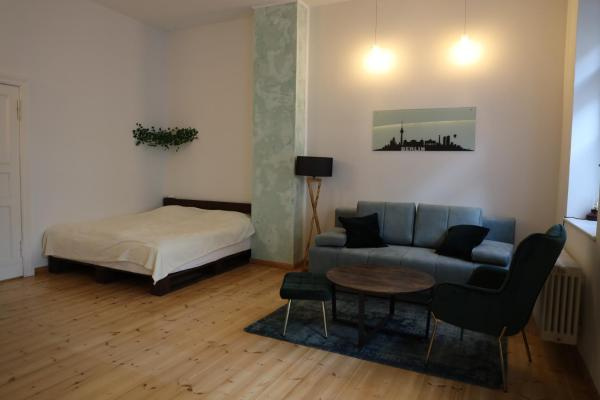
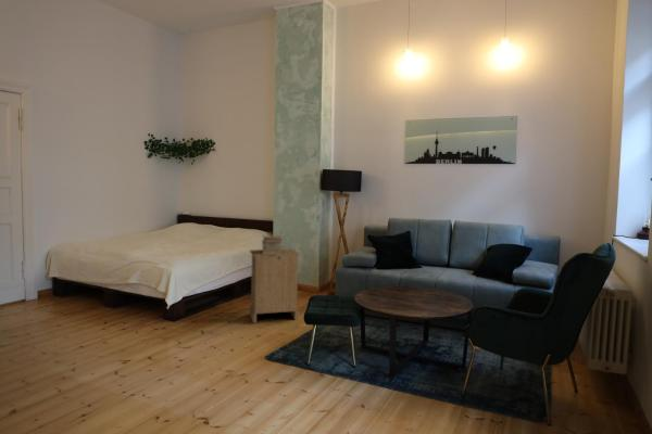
+ book stack (272, 244)
+ cabinet (274, 284)
